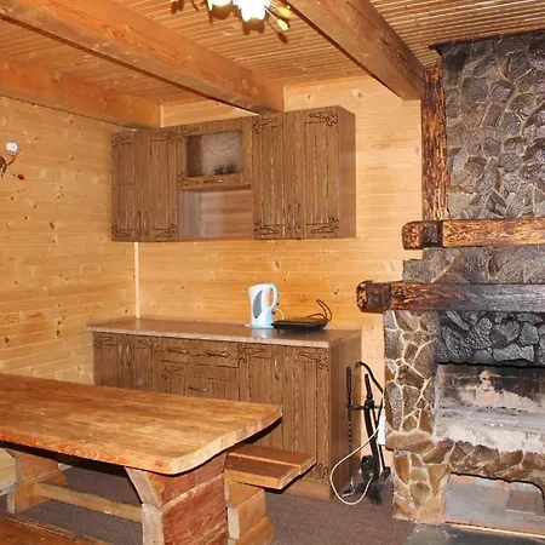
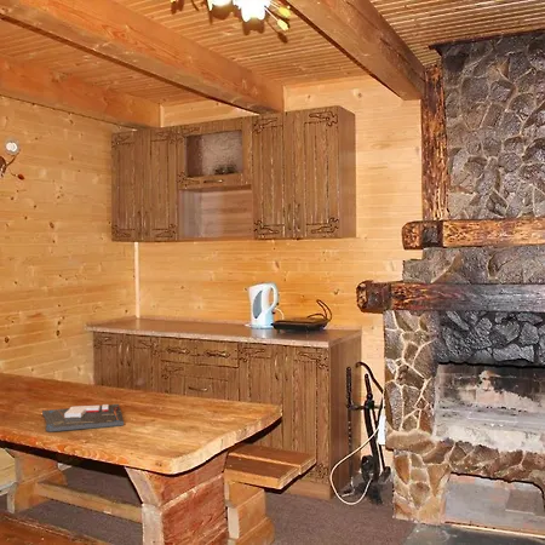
+ board game (85, 414)
